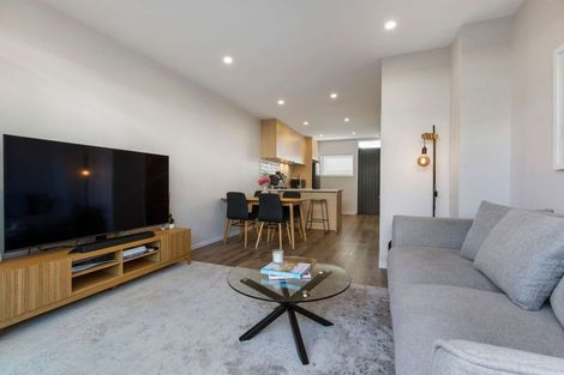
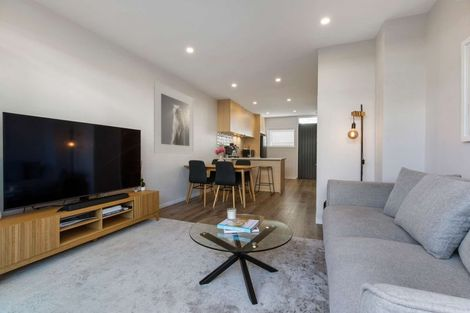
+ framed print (176, 122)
